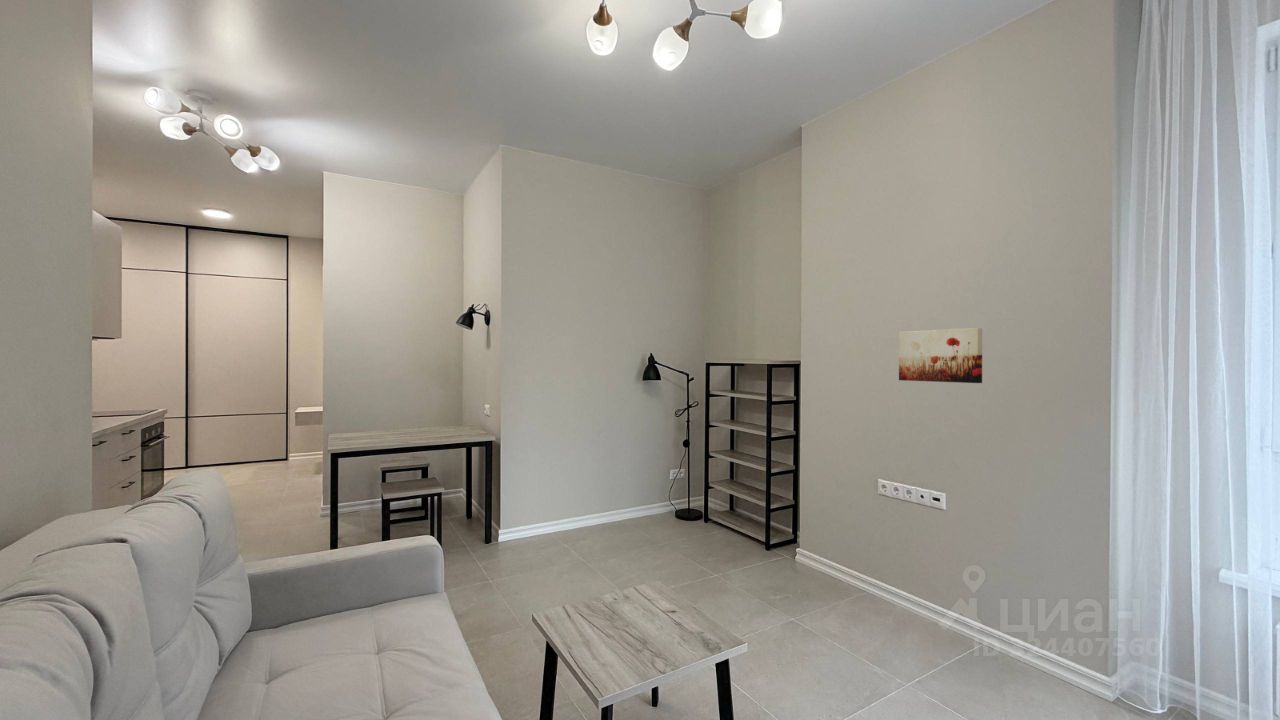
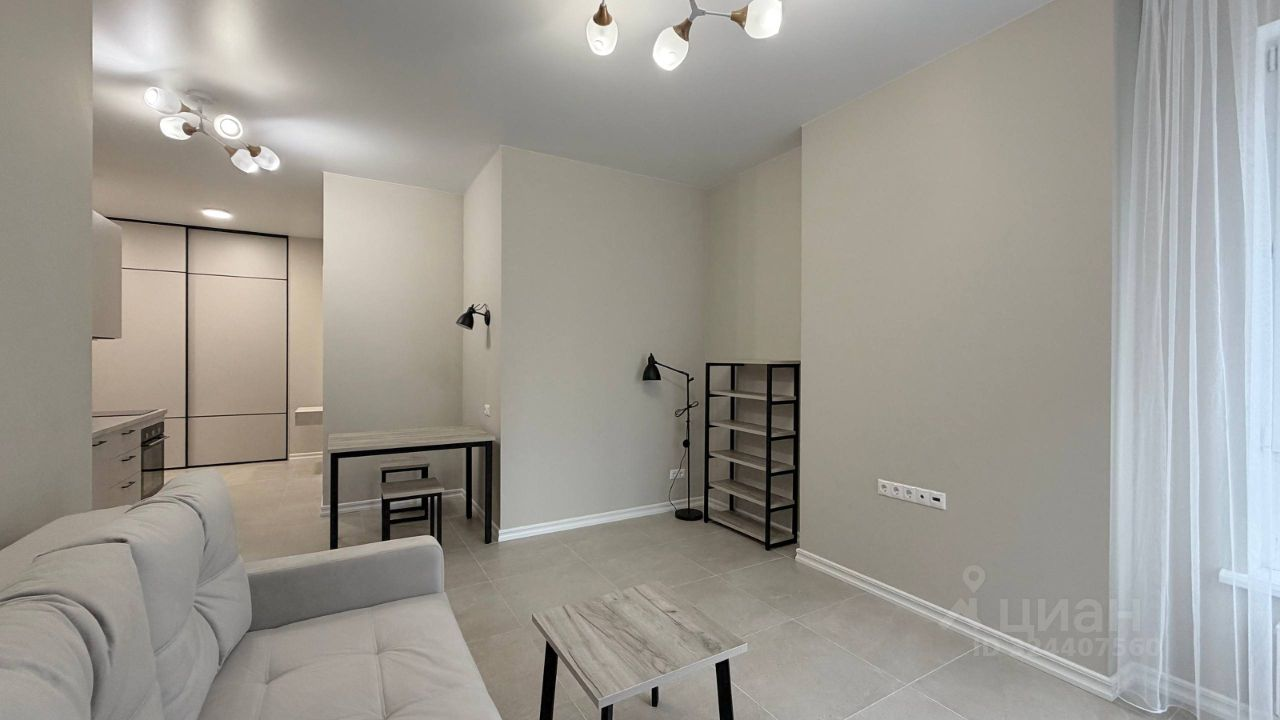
- wall art (937, 355)
